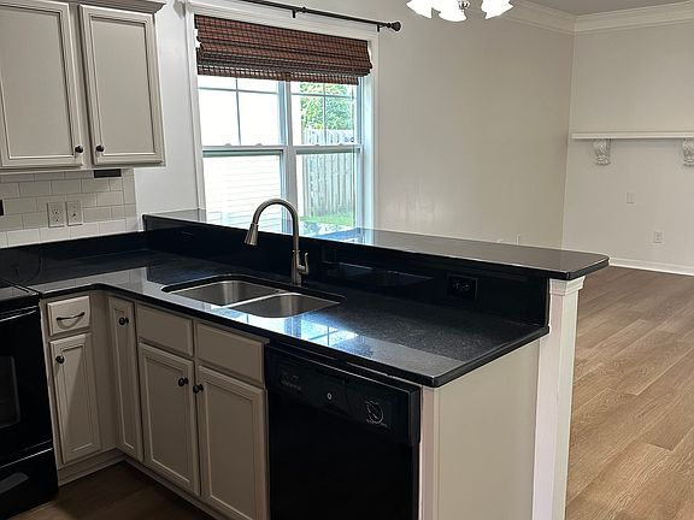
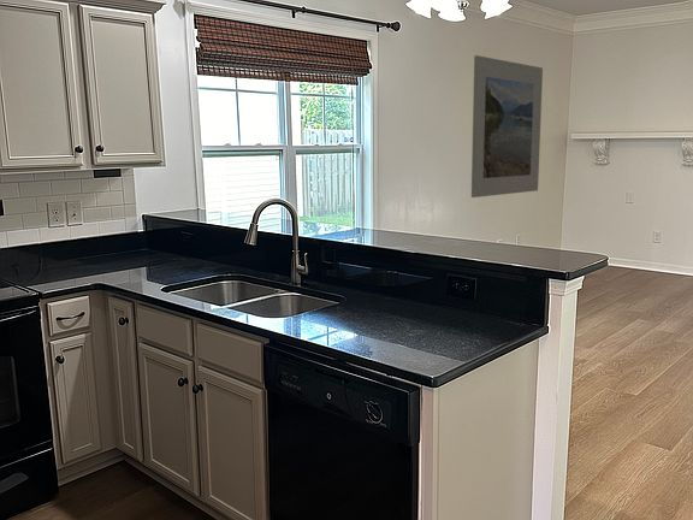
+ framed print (509, 129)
